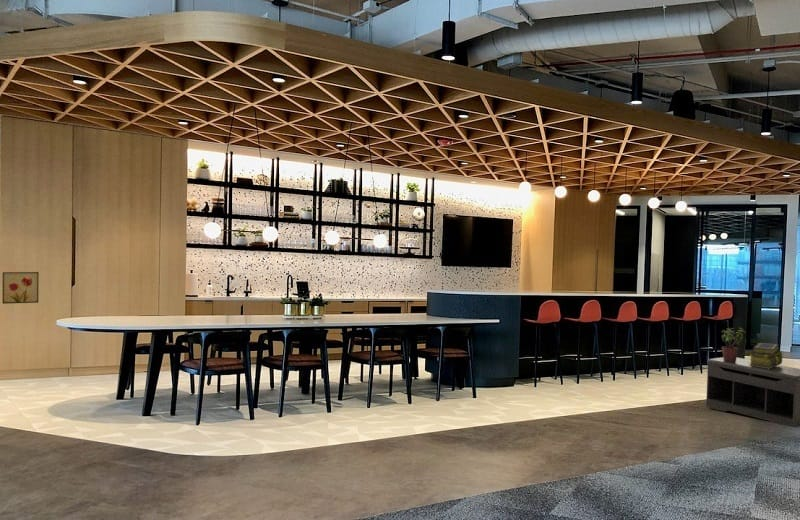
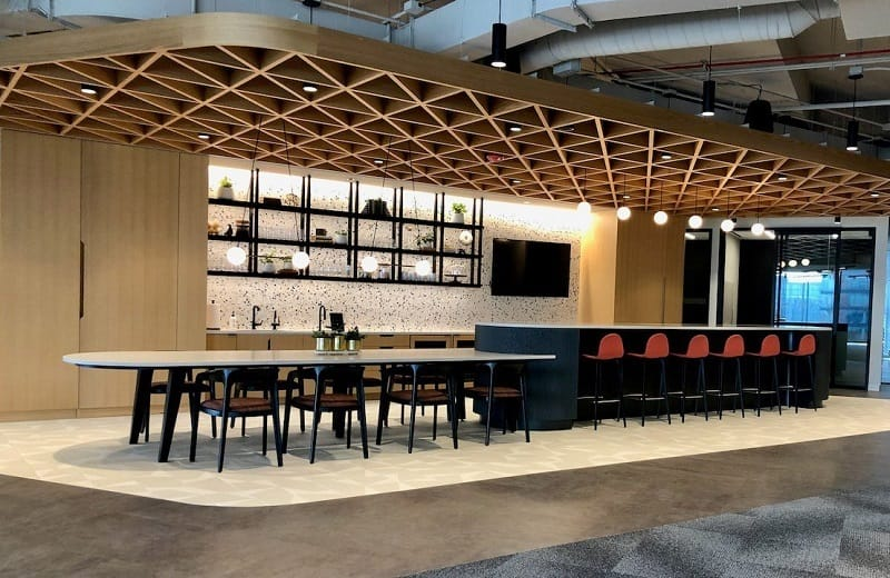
- potted plant (732, 344)
- wall art (20, 287)
- stack of books (766, 355)
- bench (760, 390)
